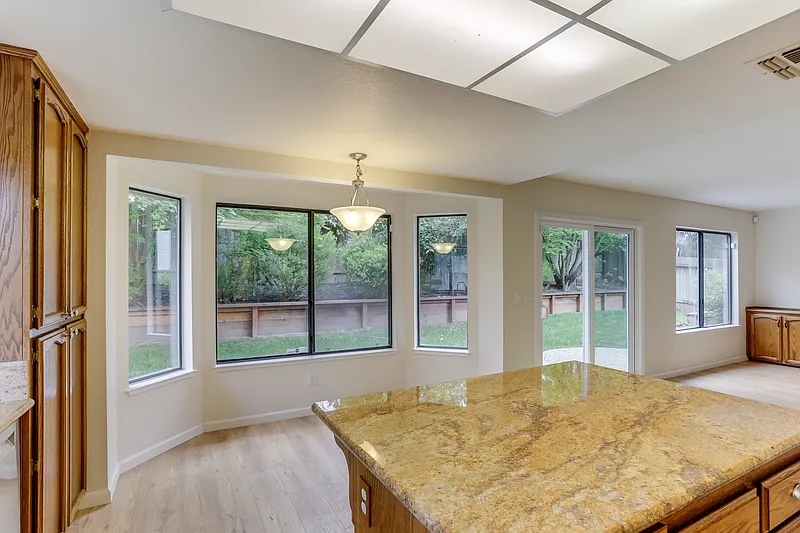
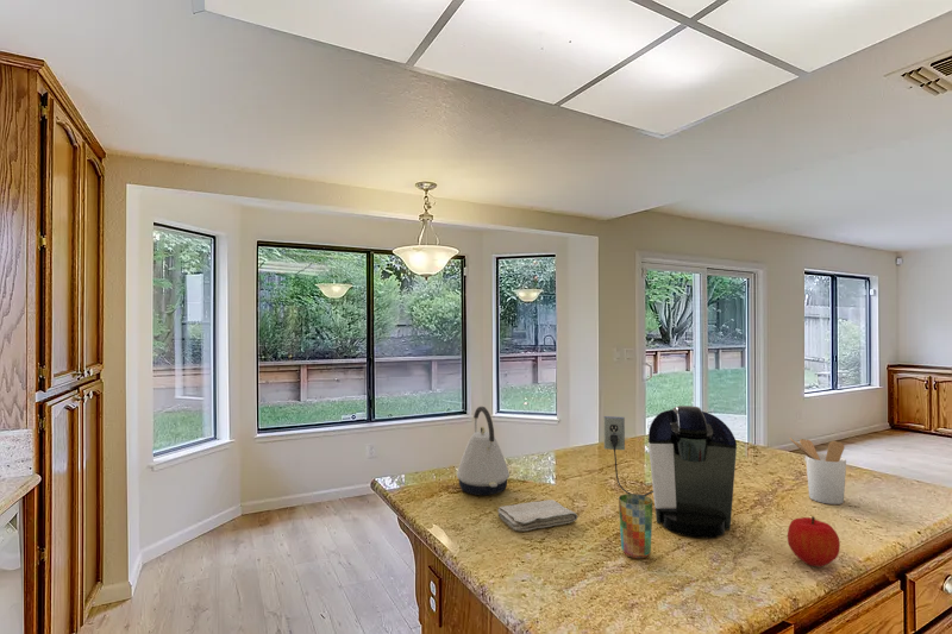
+ fruit (813, 540)
+ washcloth (536, 513)
+ coffee maker (666, 462)
+ utensil holder (816, 467)
+ kettle (482, 447)
+ cup (635, 526)
